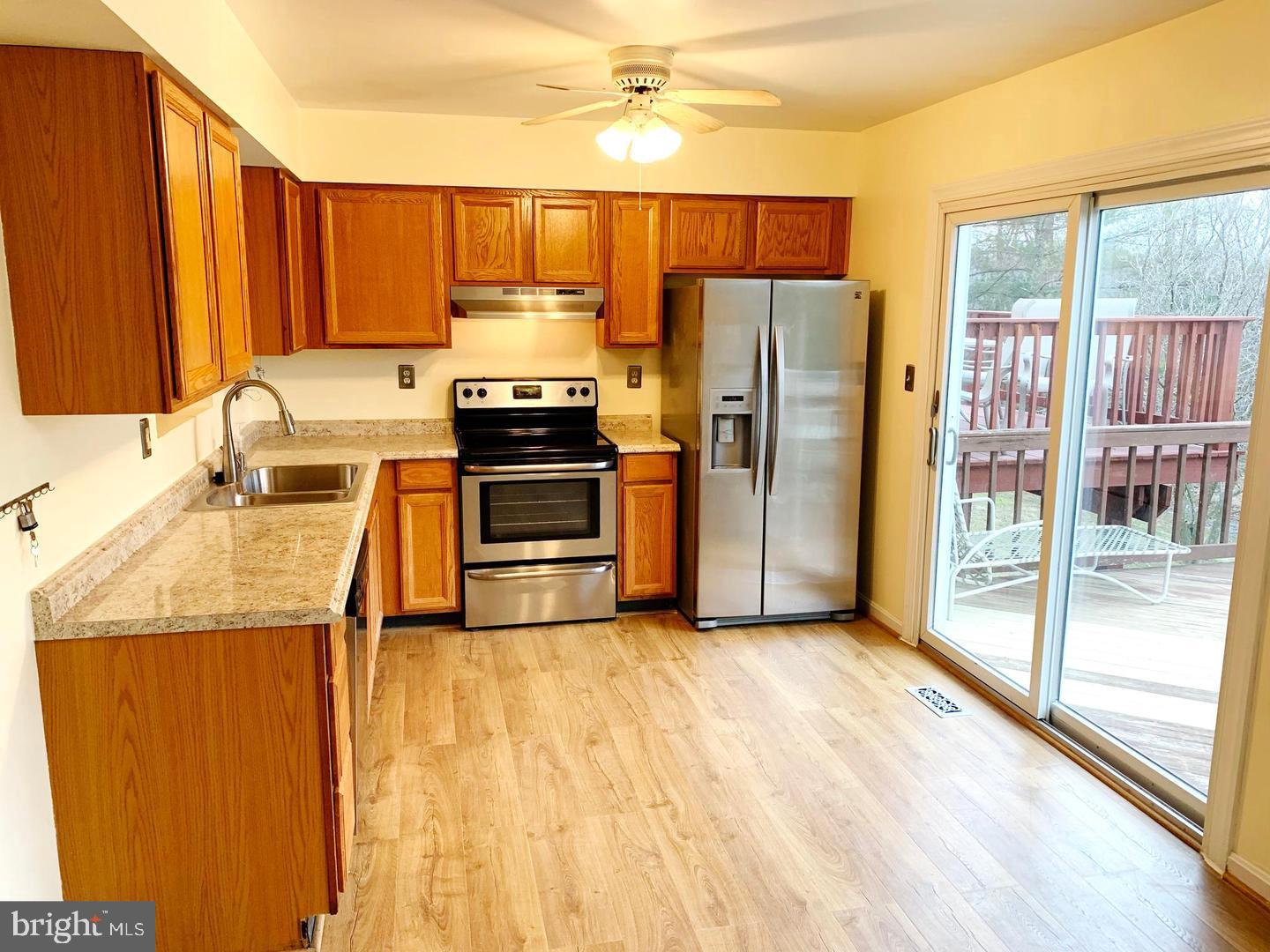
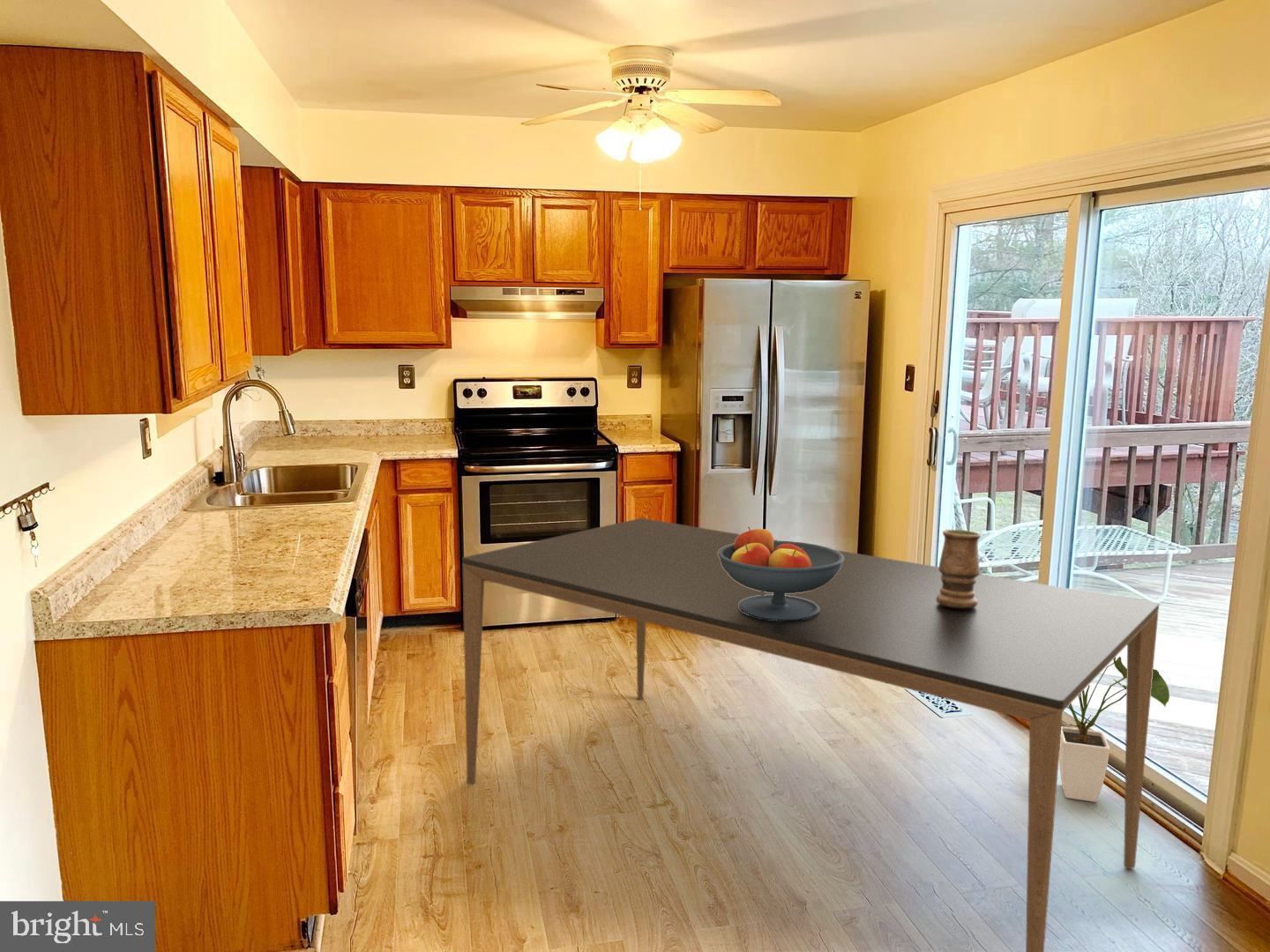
+ vase (959, 568)
+ house plant (1088, 726)
+ dining table (788, 658)
+ fruit bowl (780, 570)
